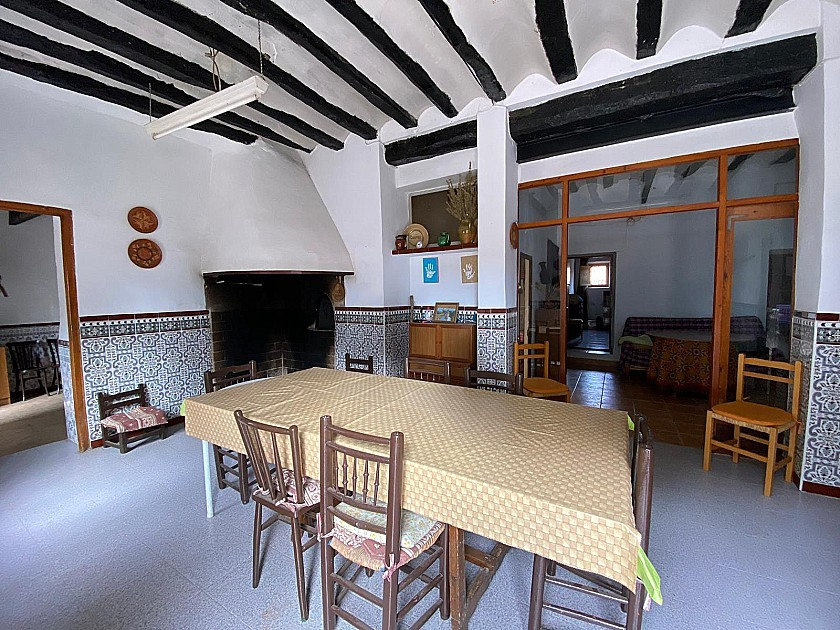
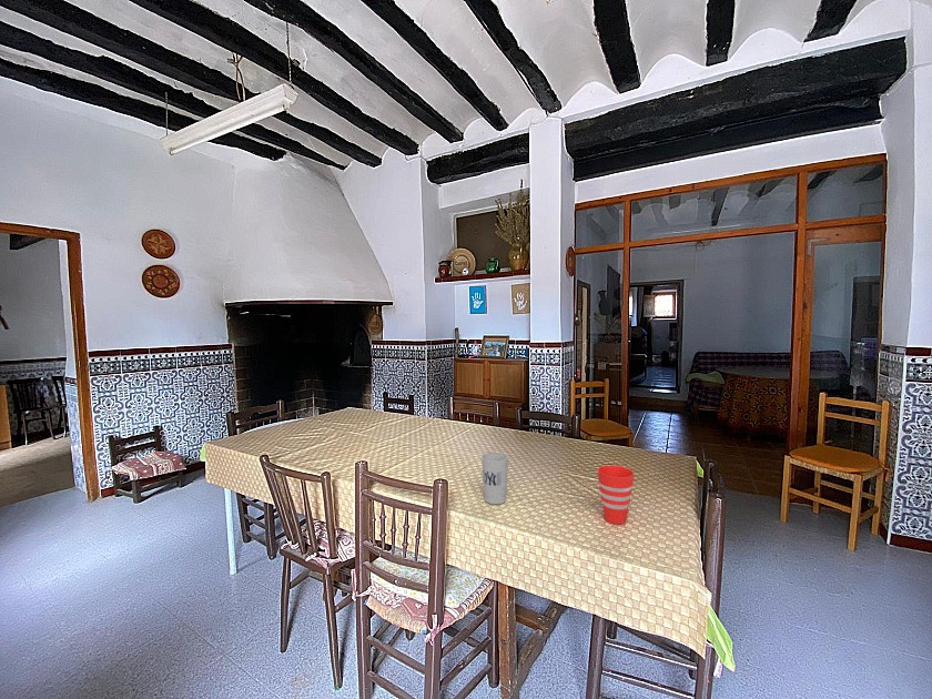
+ cup (615, 495)
+ cup (495, 478)
